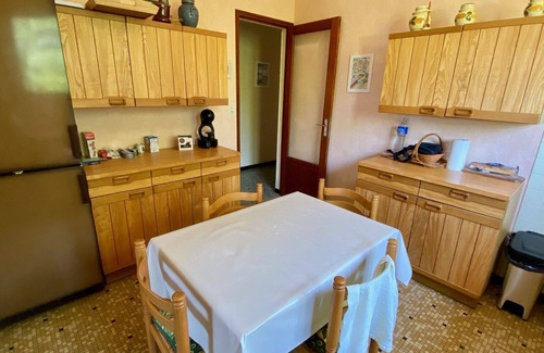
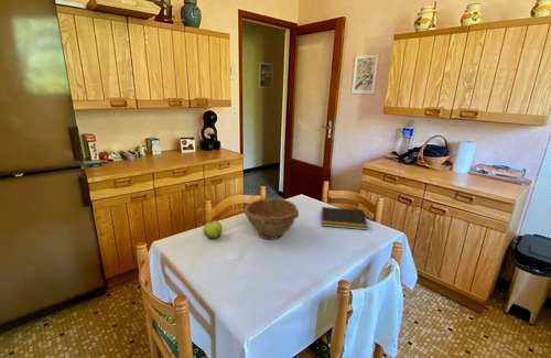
+ bowl (270, 220)
+ notepad (343, 217)
+ fruit (213, 229)
